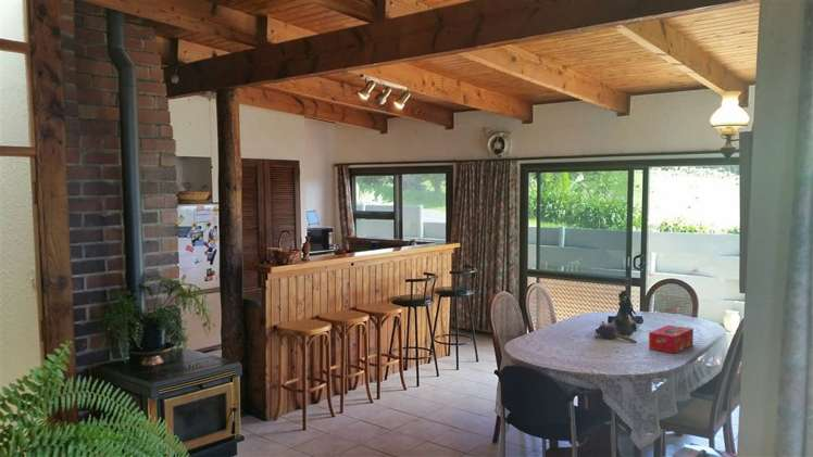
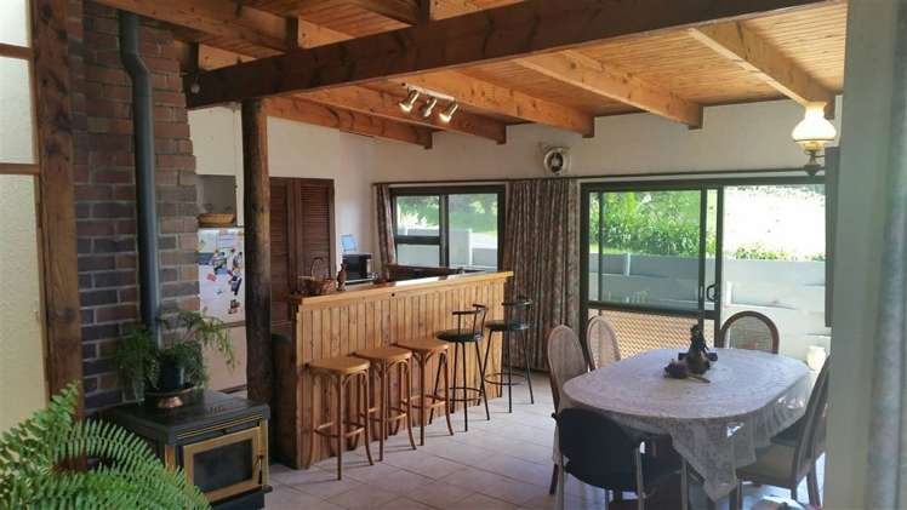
- tissue box (671, 338)
